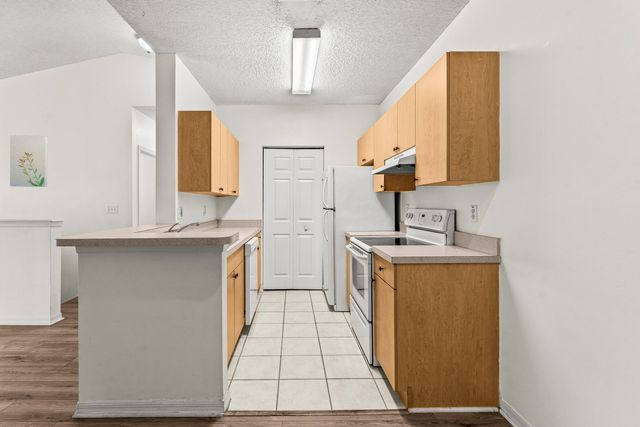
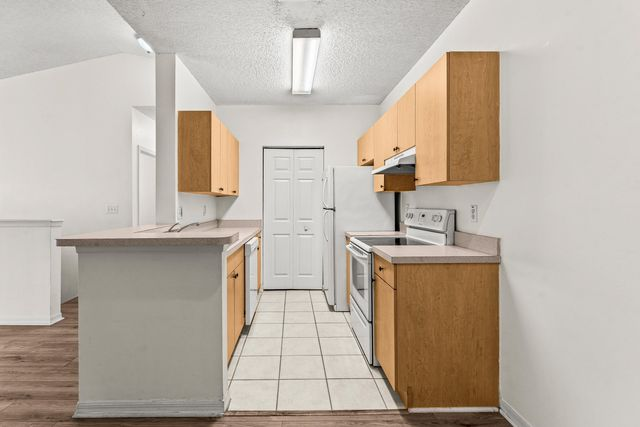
- wall art (28, 161)
